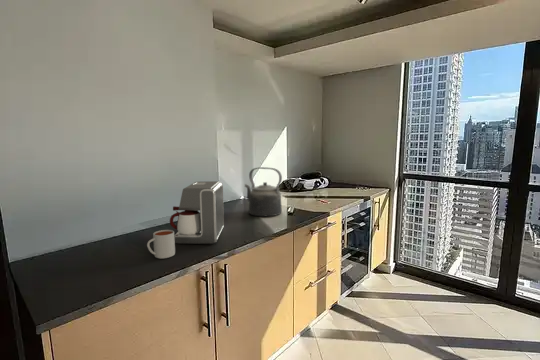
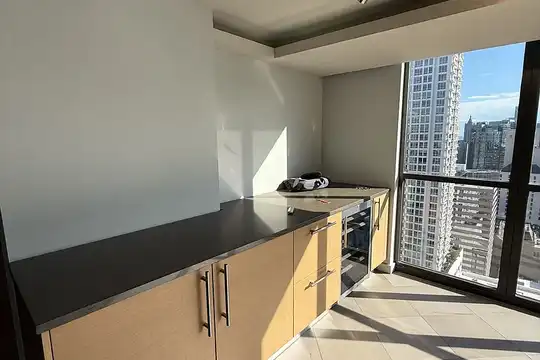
- kettle (262, 190)
- coffee maker (201, 210)
- mug (160, 244)
